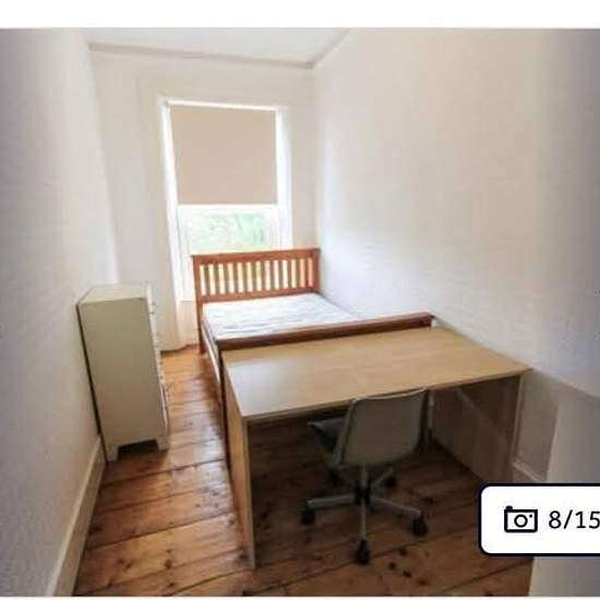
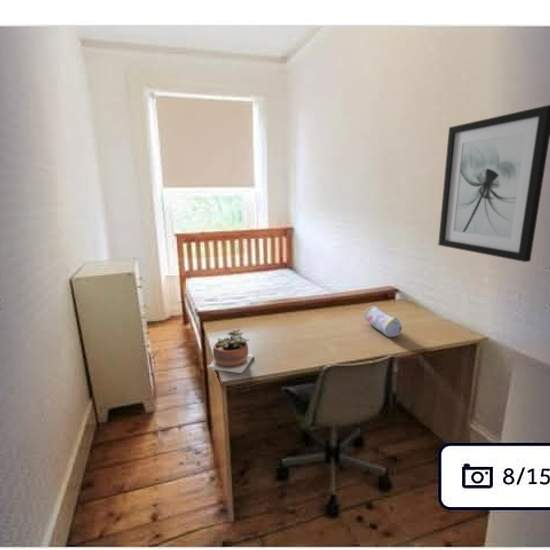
+ succulent plant (230, 347)
+ pencil case (382, 320)
+ wall art (485, 188)
